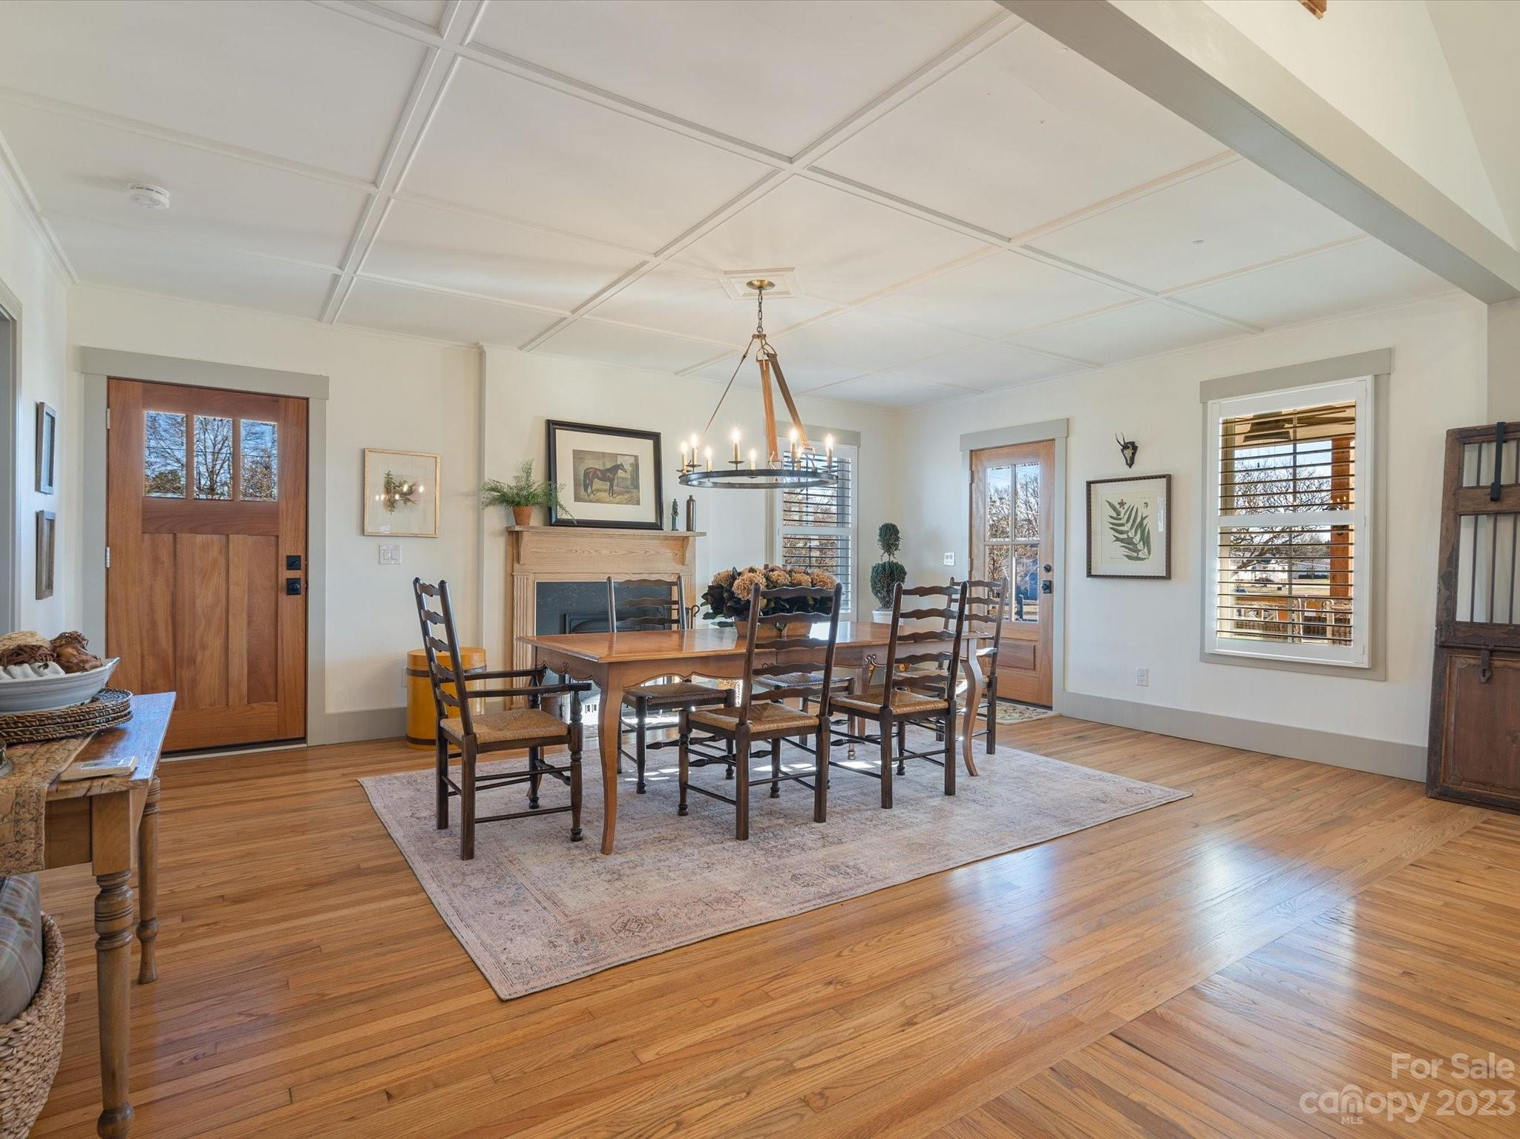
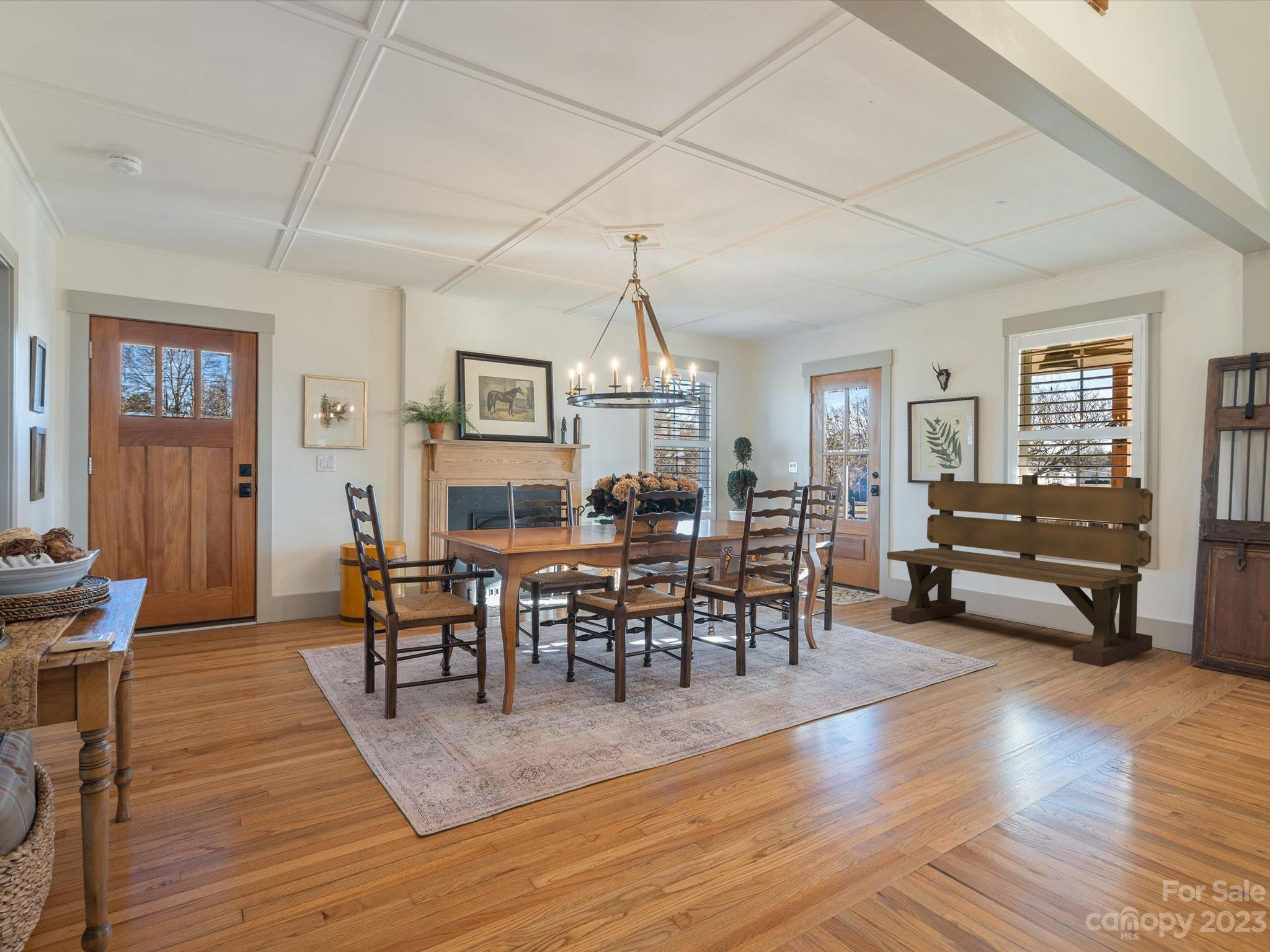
+ bench (1008, 557)
